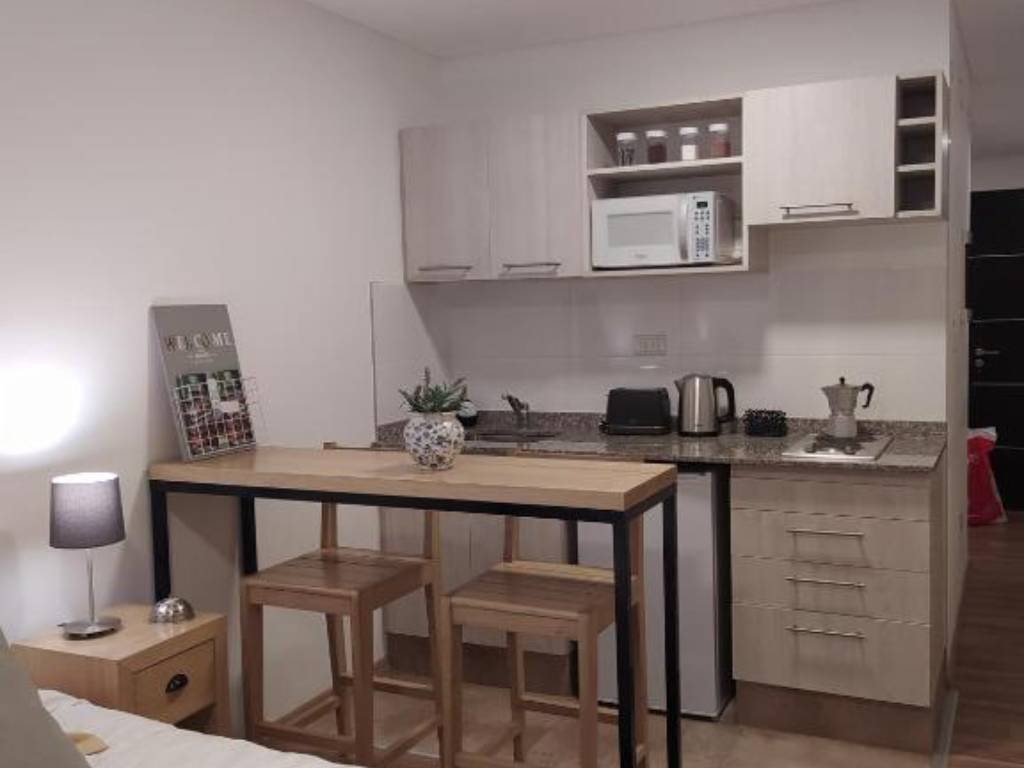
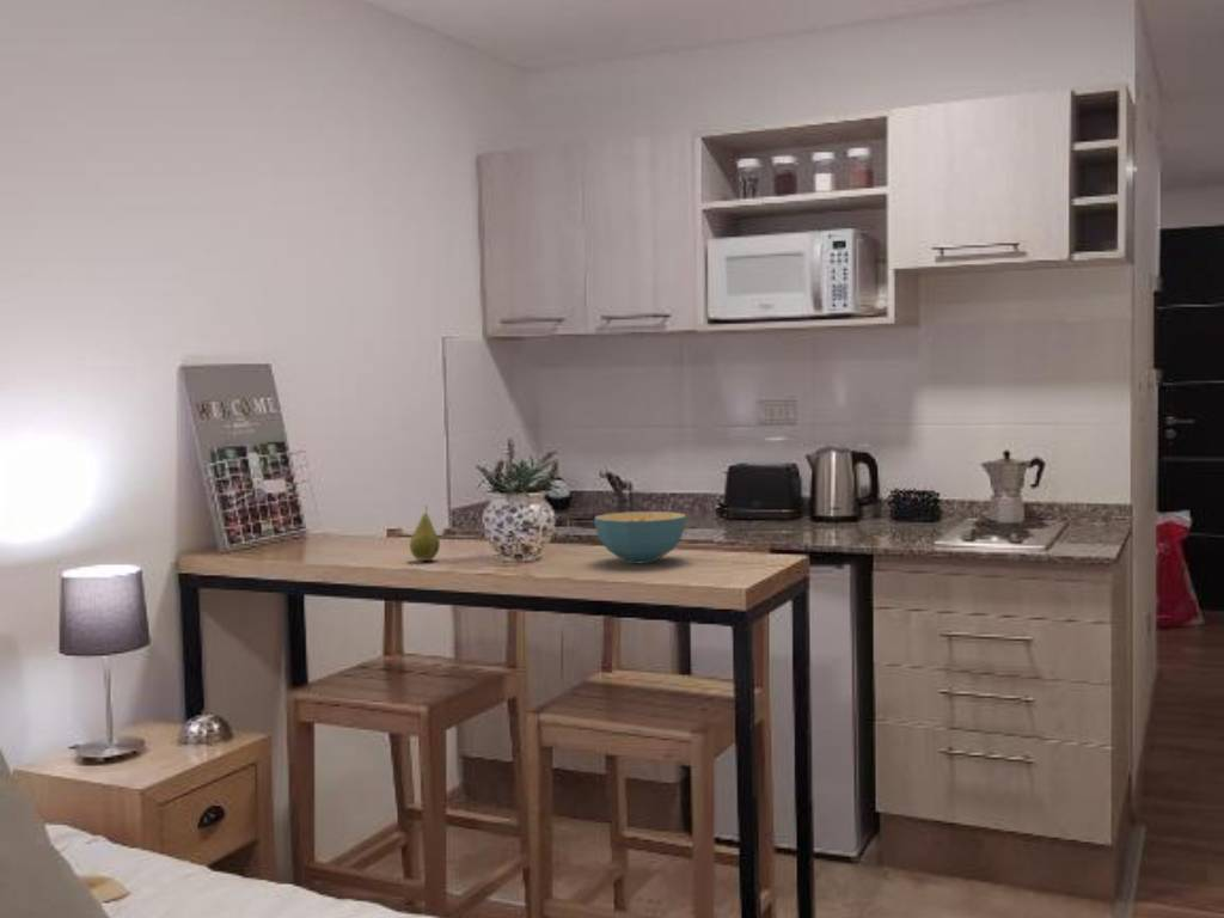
+ fruit (423, 533)
+ cereal bowl (641, 538)
